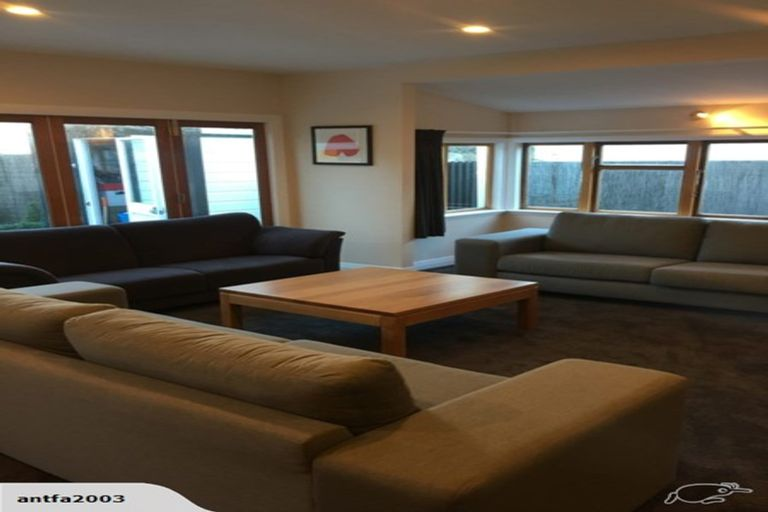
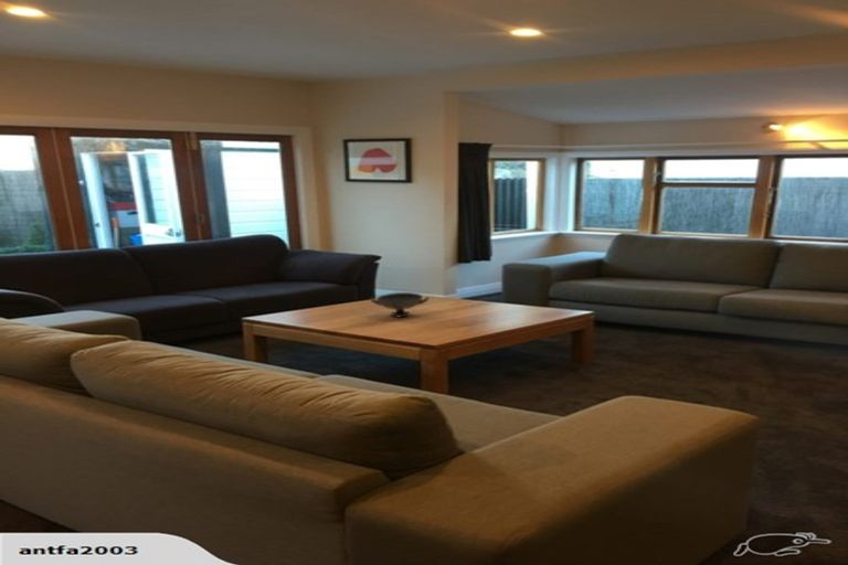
+ decorative bowl (400, 306)
